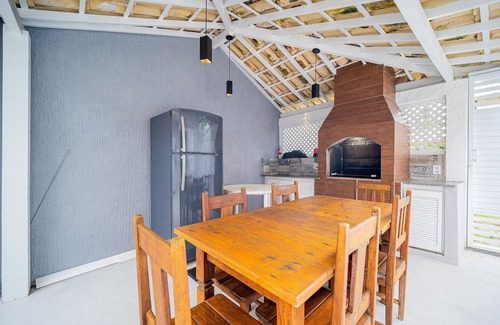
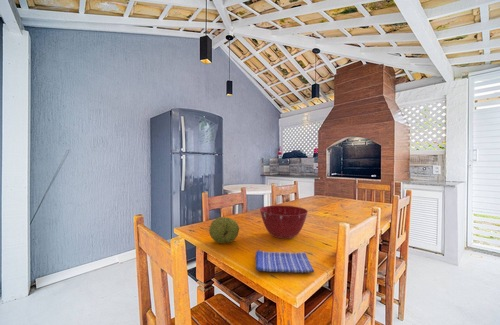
+ dish towel (282, 260)
+ mixing bowl (283, 222)
+ fruit (224, 229)
